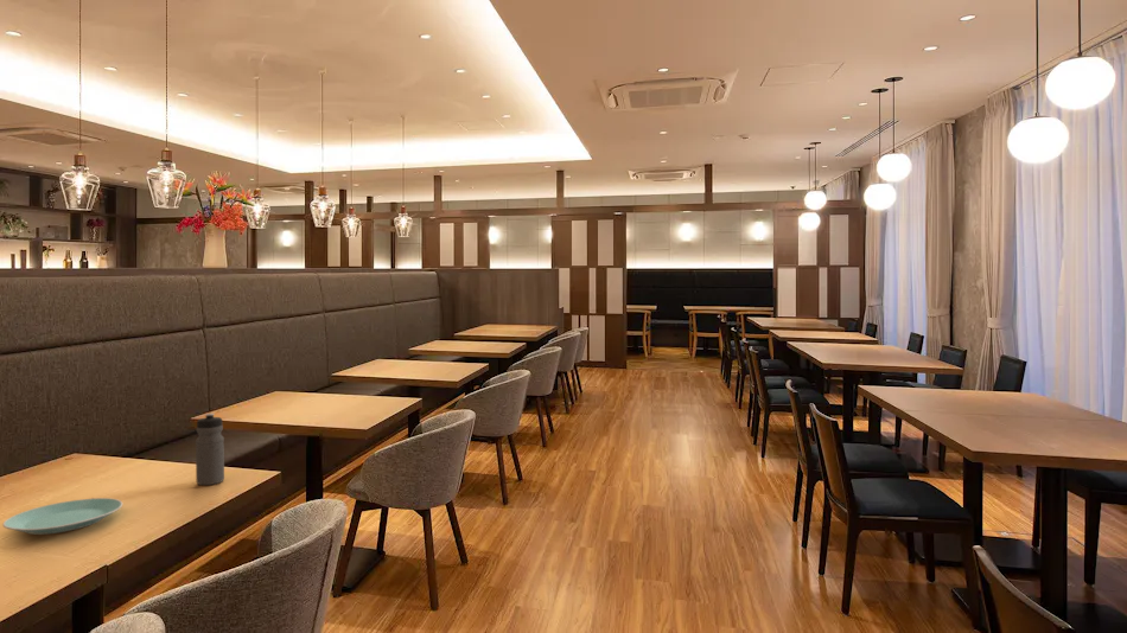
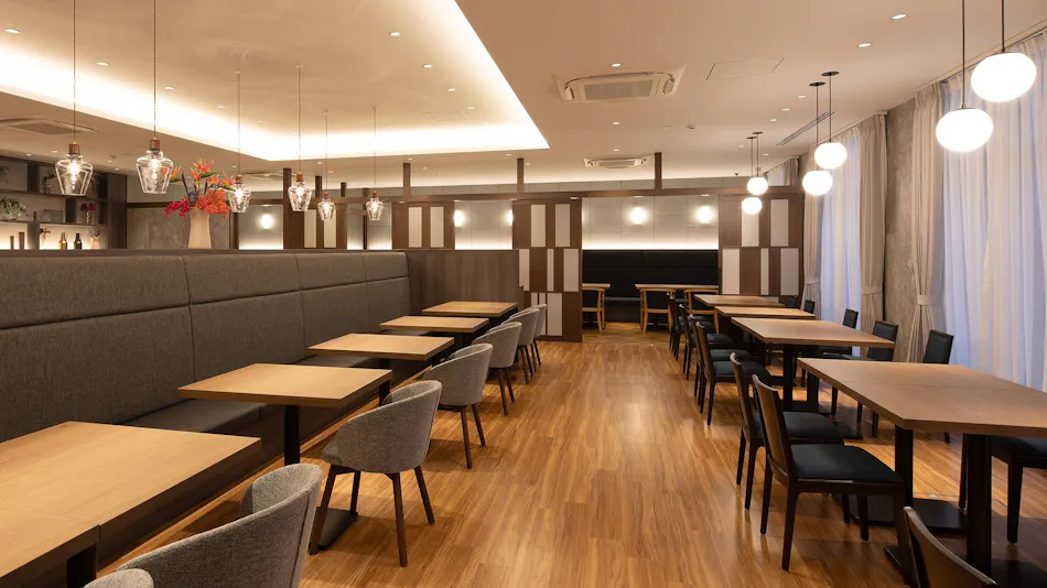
- water bottle (210, 447)
- plate (65, 517)
